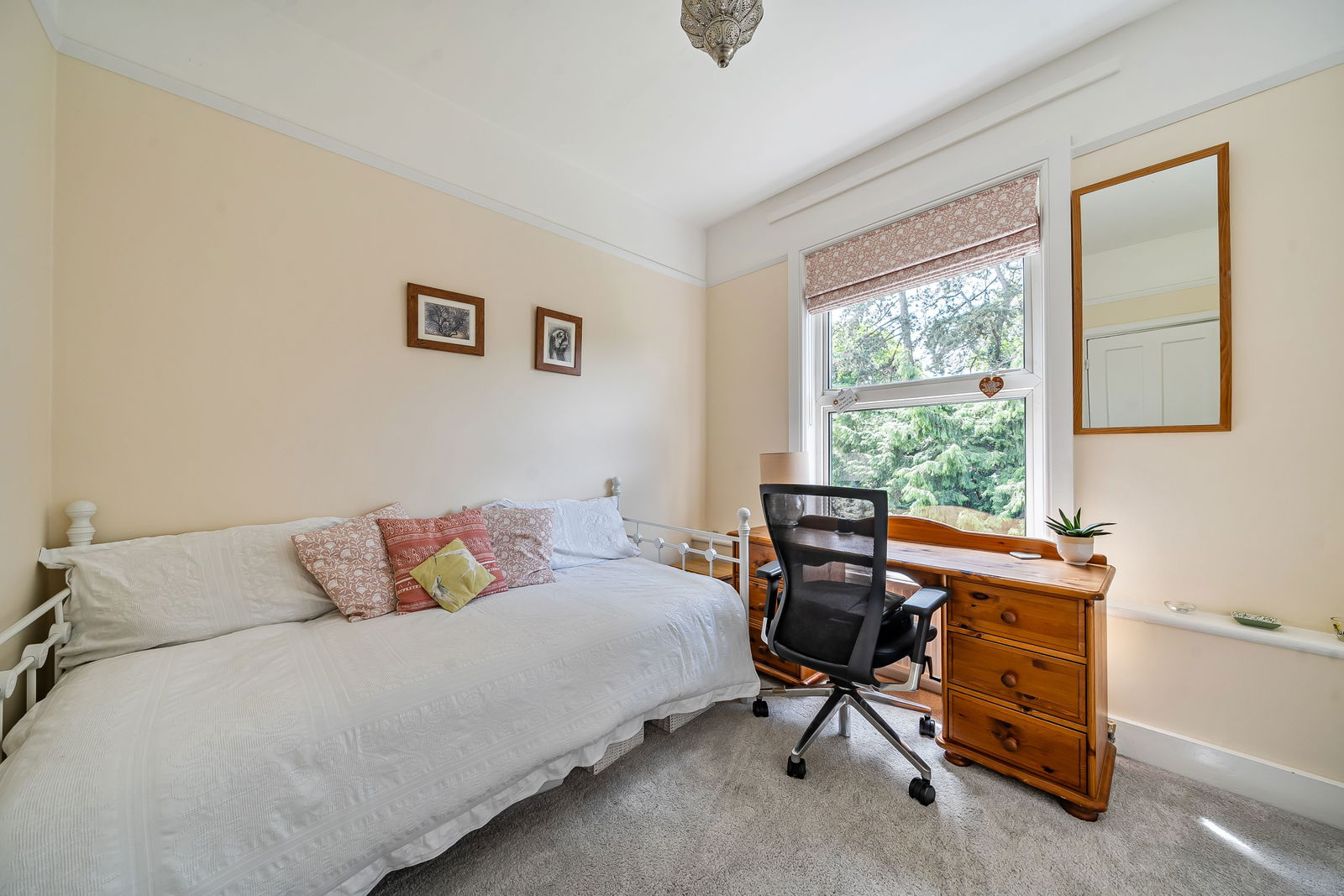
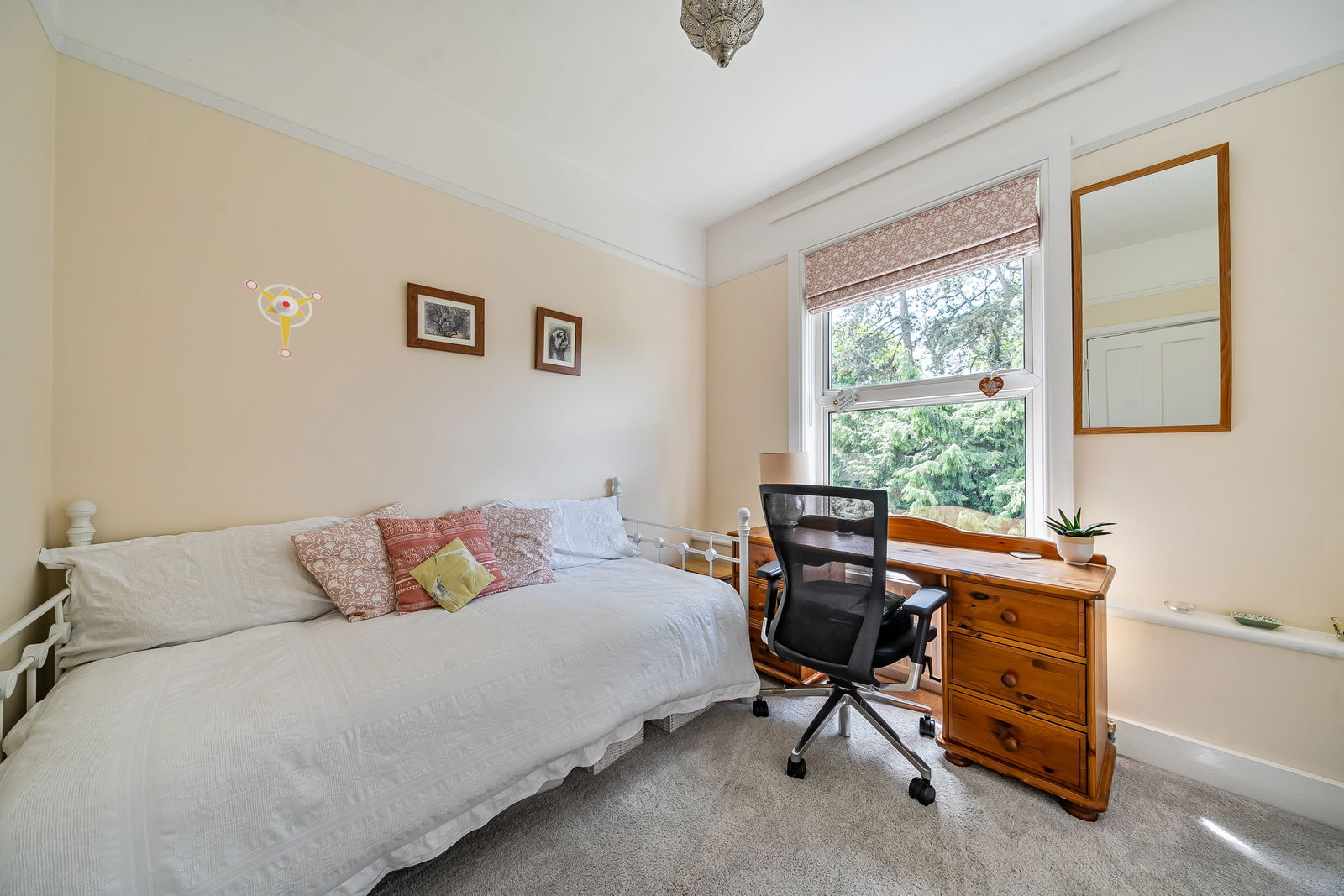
+ wall ornament (286, 321)
